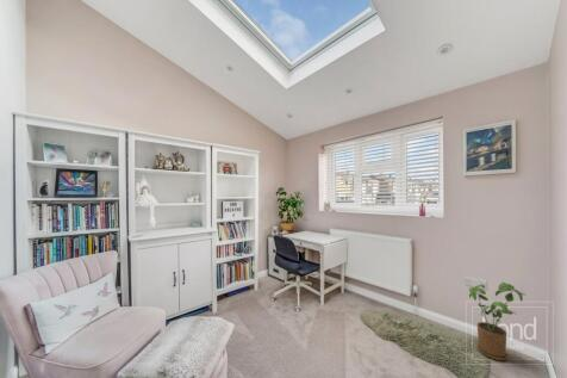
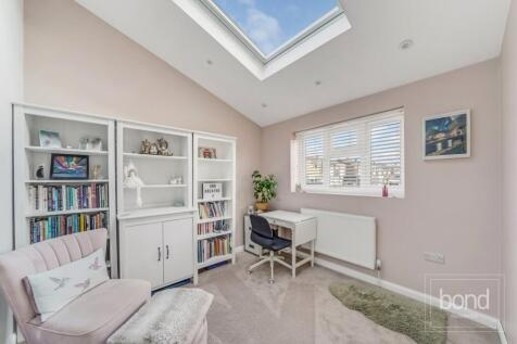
- house plant (493, 318)
